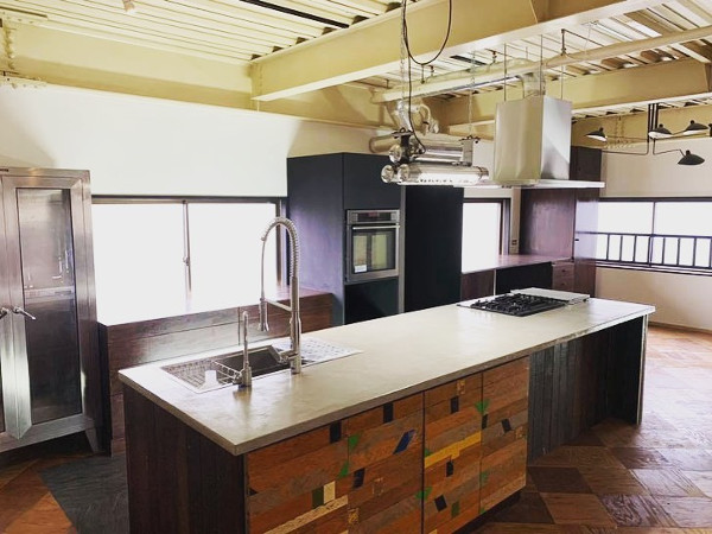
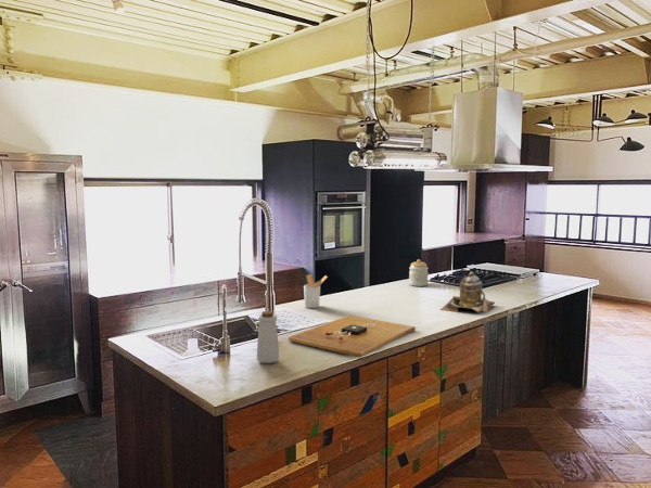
+ bottle (268, 335)
+ teapot (469, 288)
+ utensil holder (316, 291)
+ jar (418, 271)
+ cutting board (354, 331)
